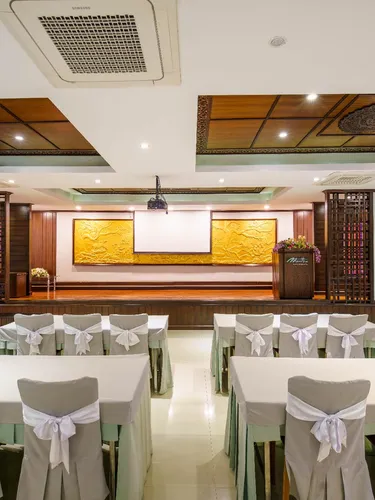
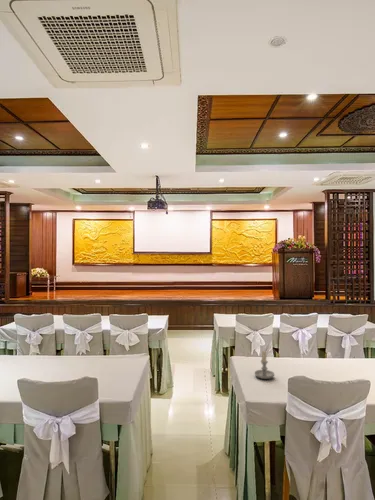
+ candle (264, 363)
